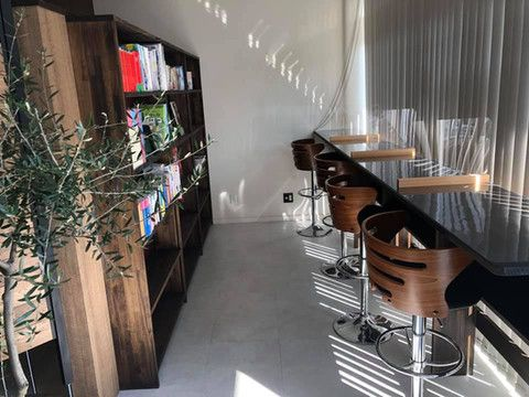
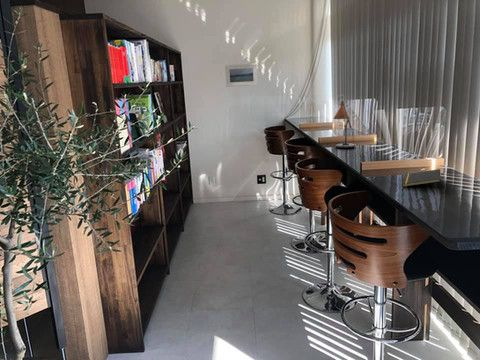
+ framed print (241, 75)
+ notepad (421, 177)
+ desk lamp (351, 126)
